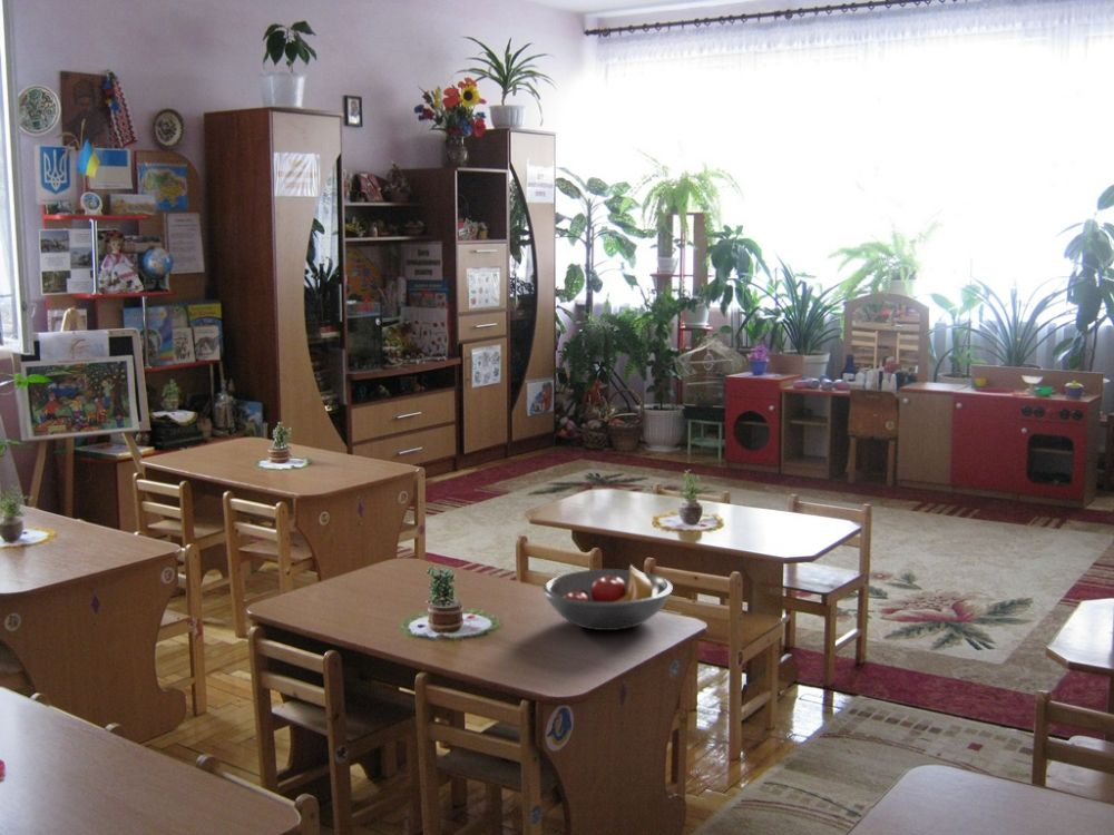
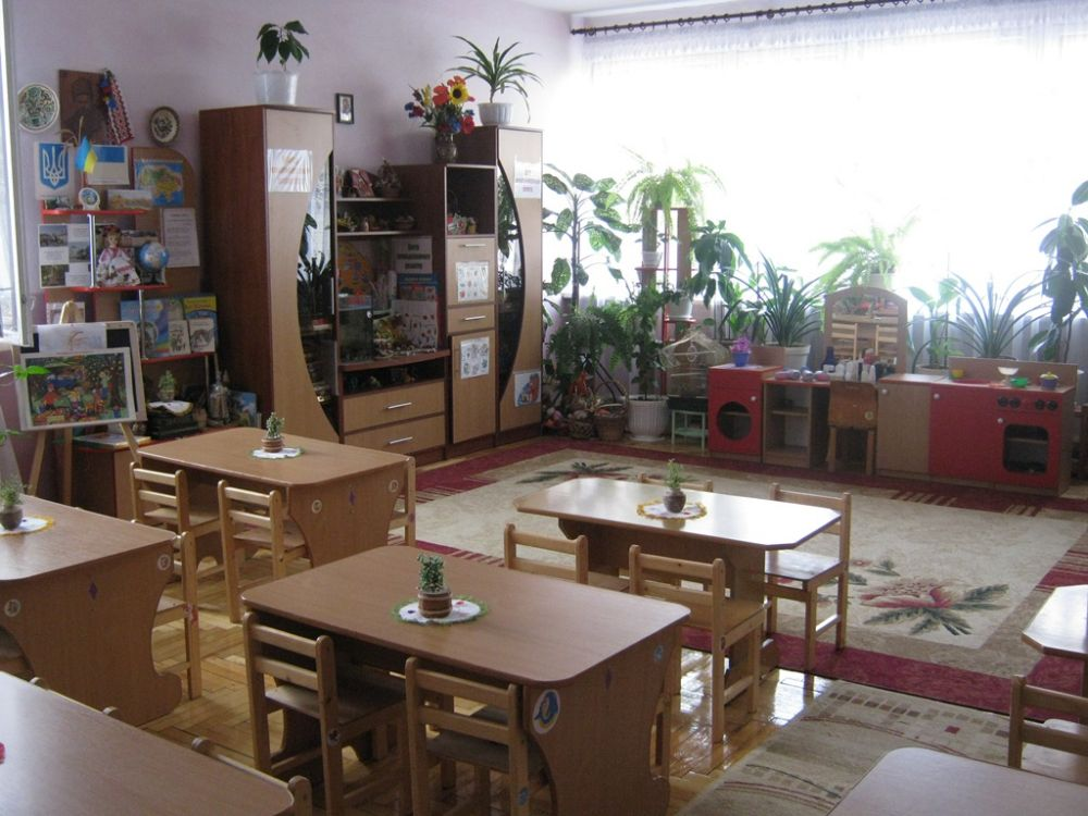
- fruit bowl (607, 599)
